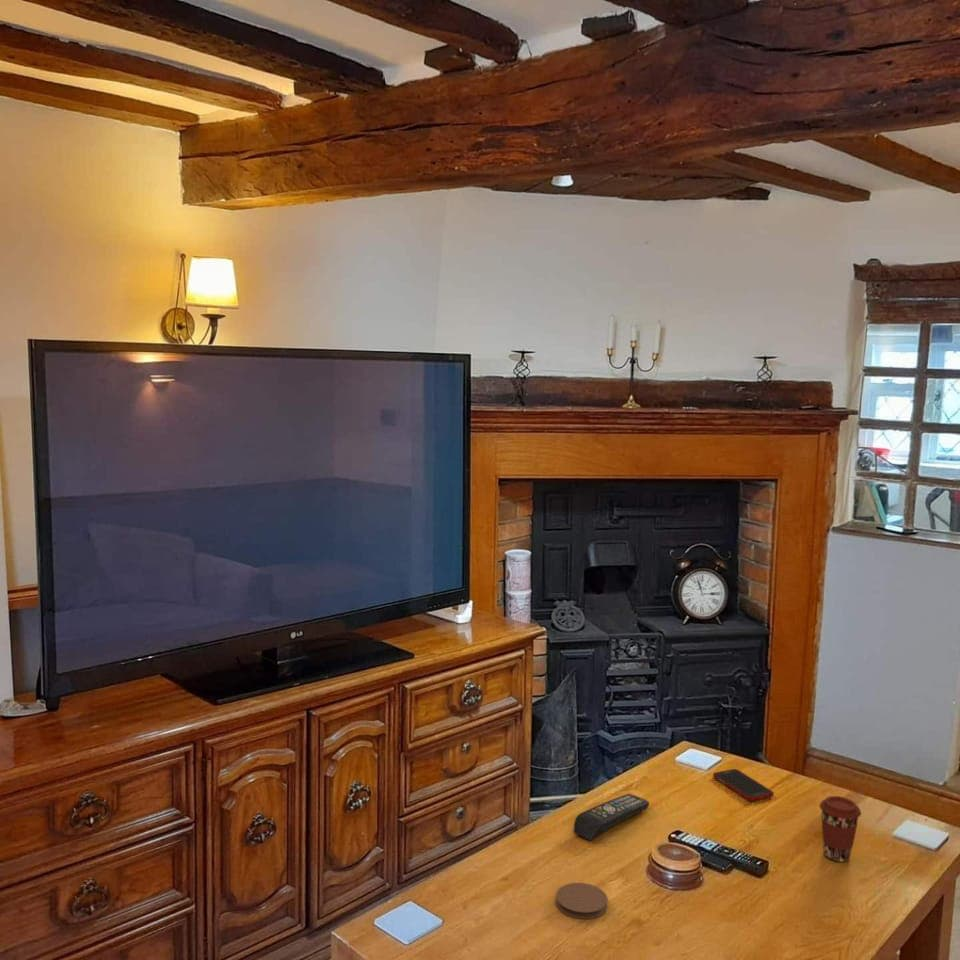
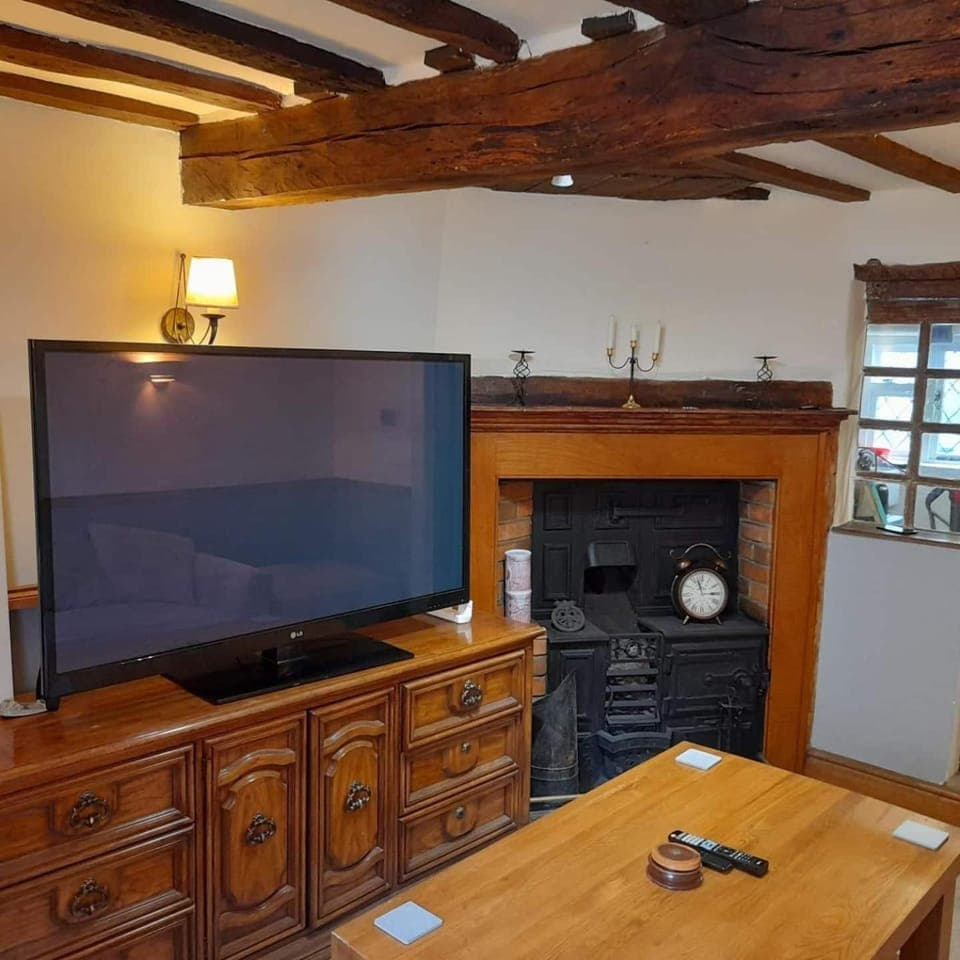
- cell phone (742, 784)
- coffee cup (838, 829)
- remote control (611, 813)
- coaster (581, 900)
